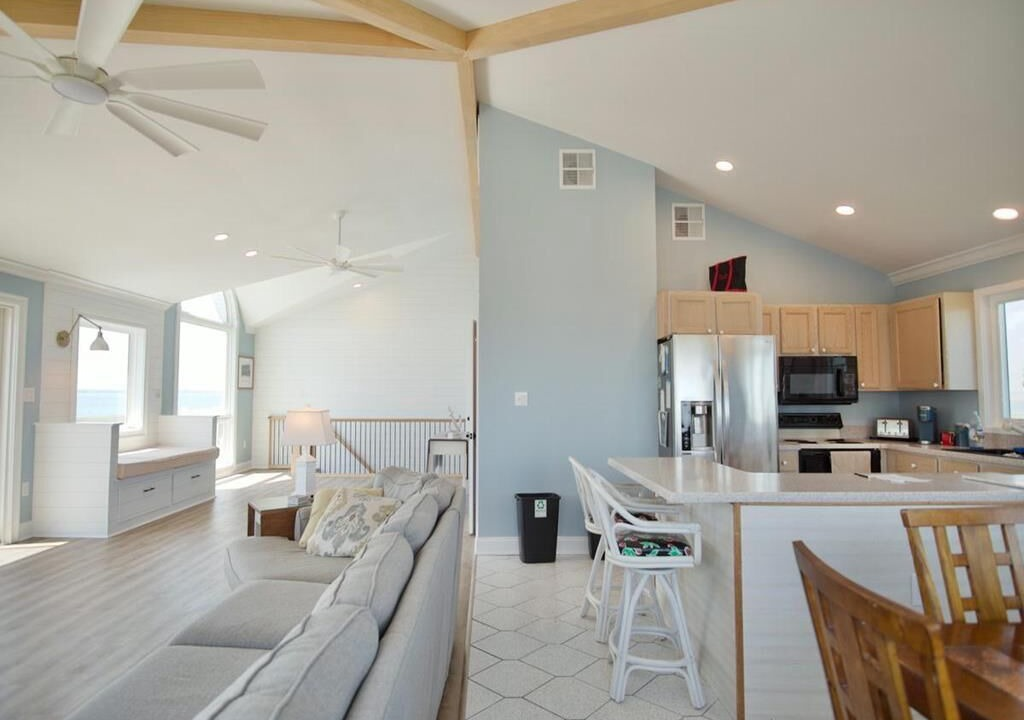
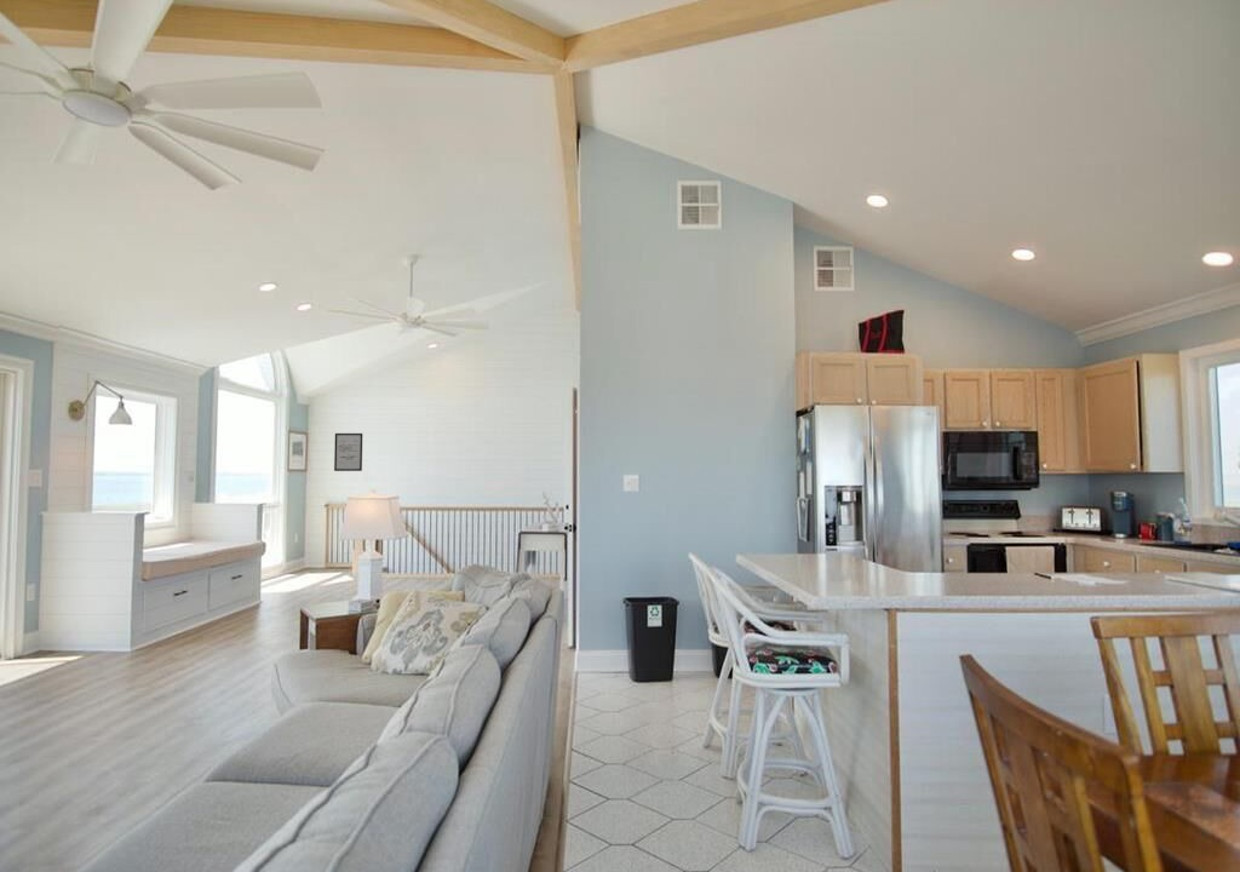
+ wall art (348, 452)
